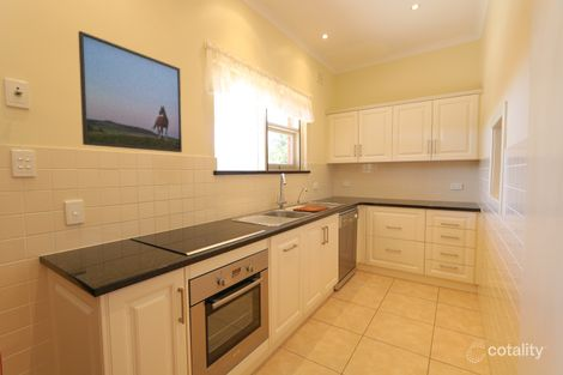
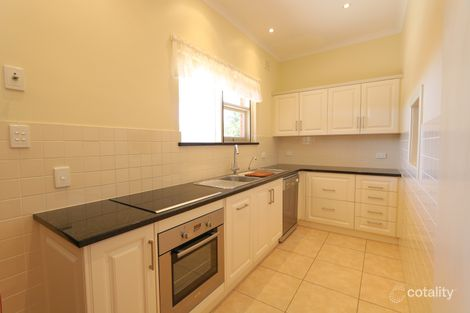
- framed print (138, 101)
